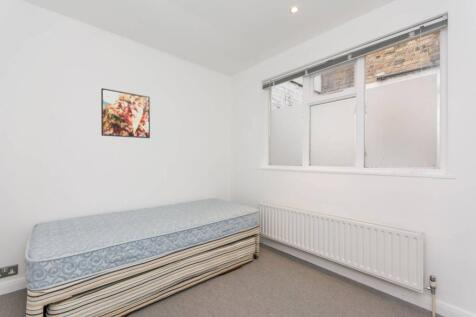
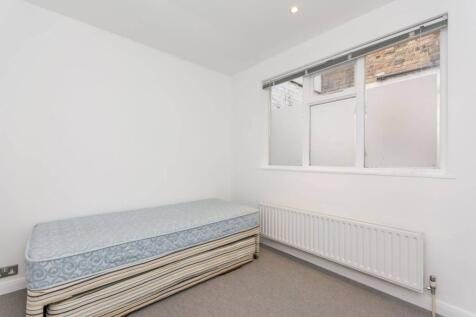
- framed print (127, 114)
